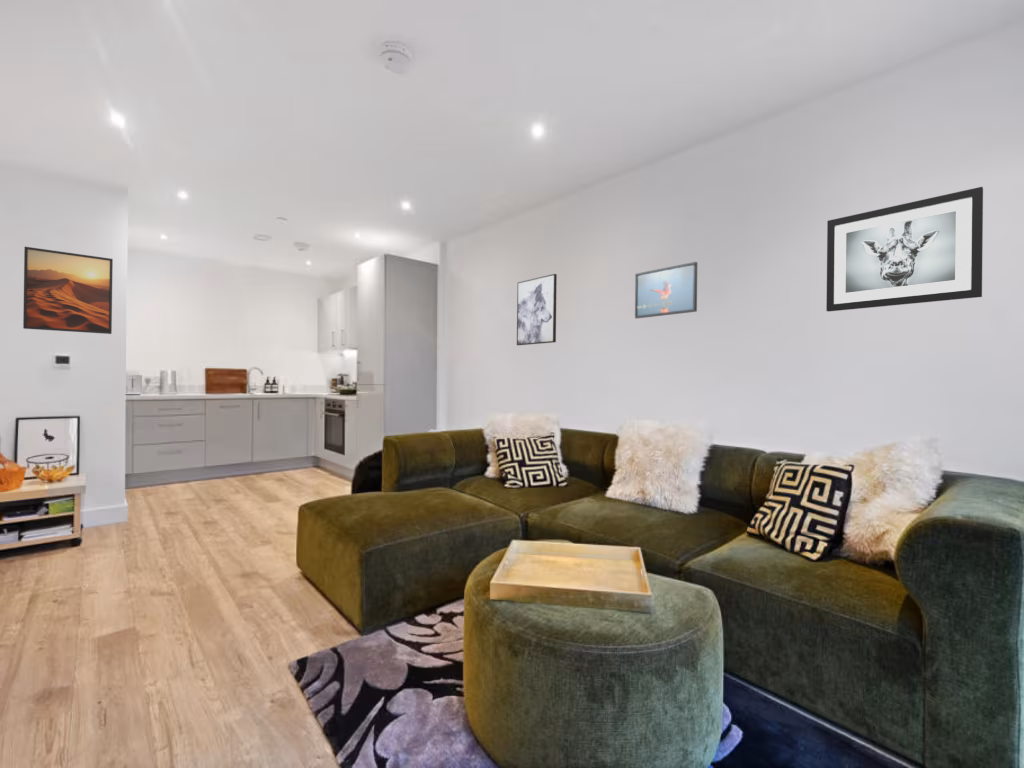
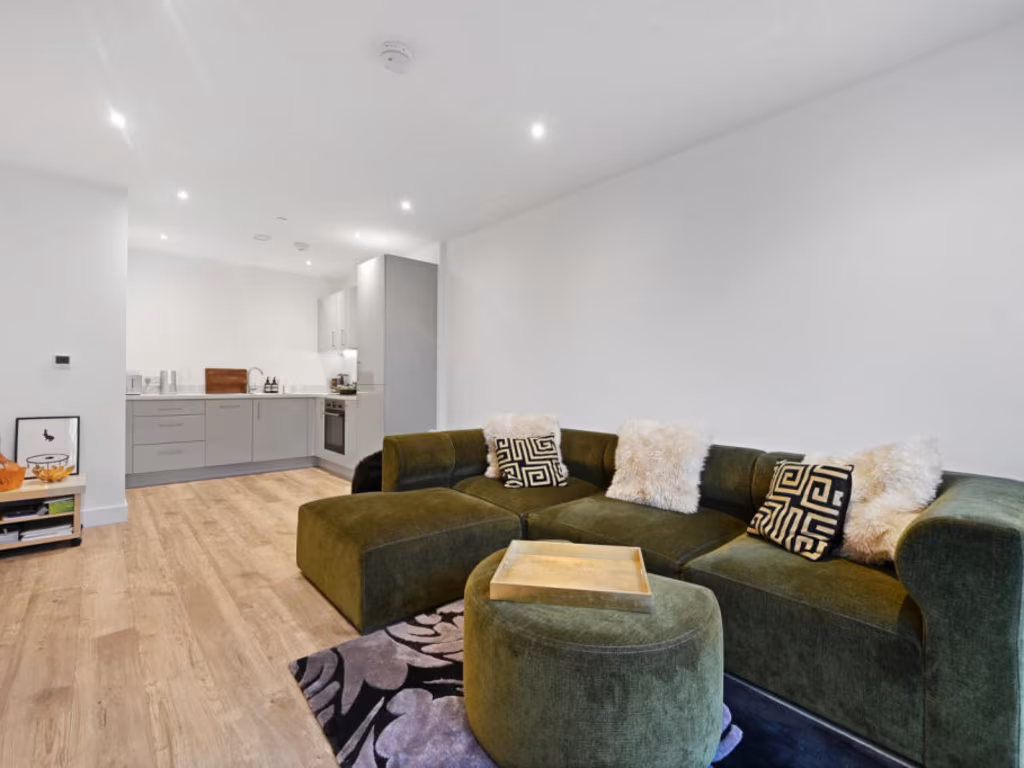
- wall art (897, 255)
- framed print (70, 292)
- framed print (664, 291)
- wall art (535, 311)
